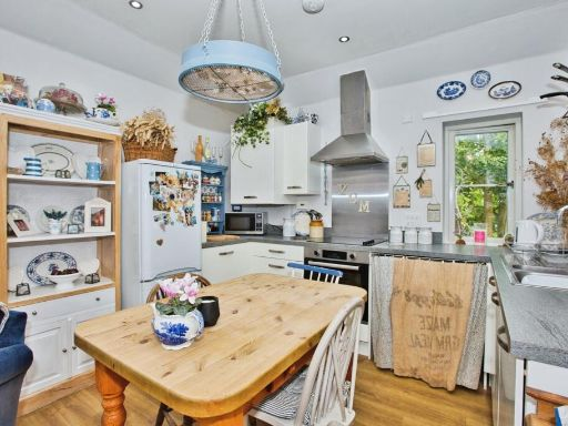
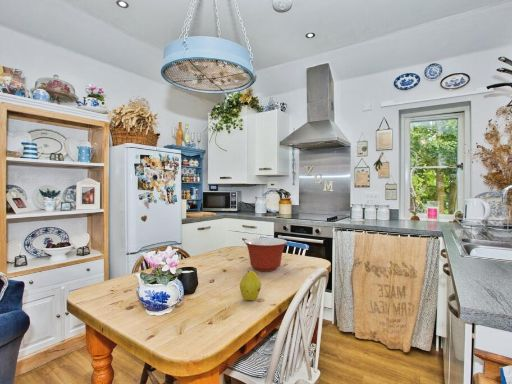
+ mixing bowl (265, 254)
+ fruit (250, 284)
